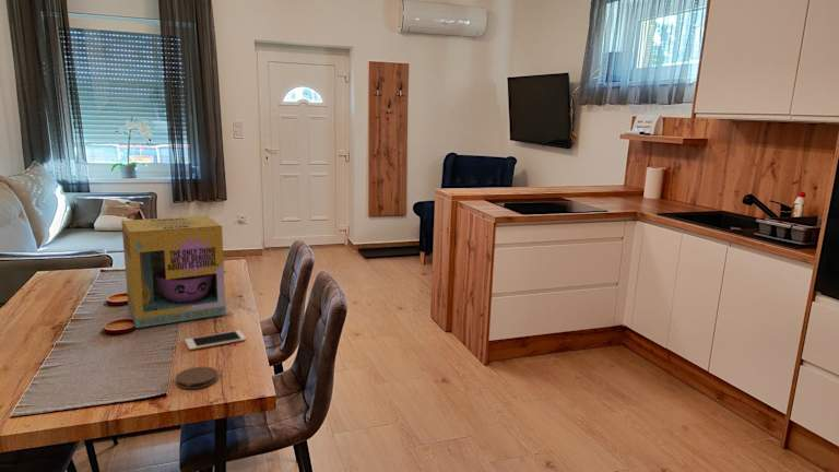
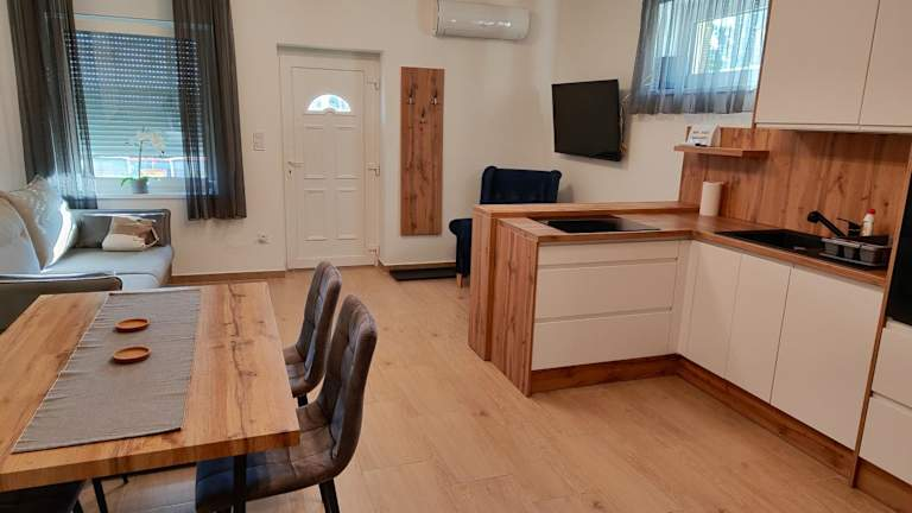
- cereal box (174, 267)
- coaster (197, 377)
- cell phone (215, 339)
